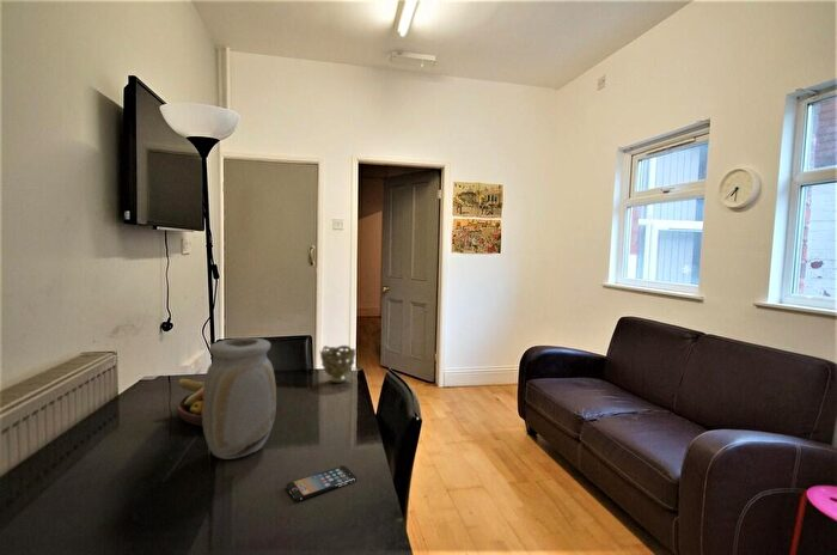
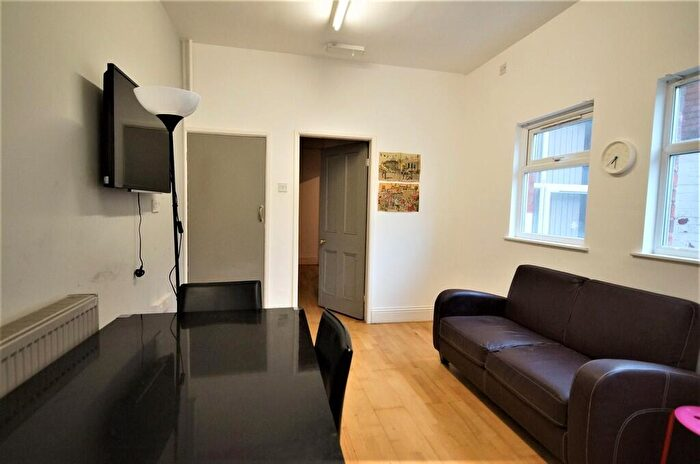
- smartphone (322, 482)
- decorative bowl (337, 365)
- vase (240, 396)
- fruit bowl (203, 388)
